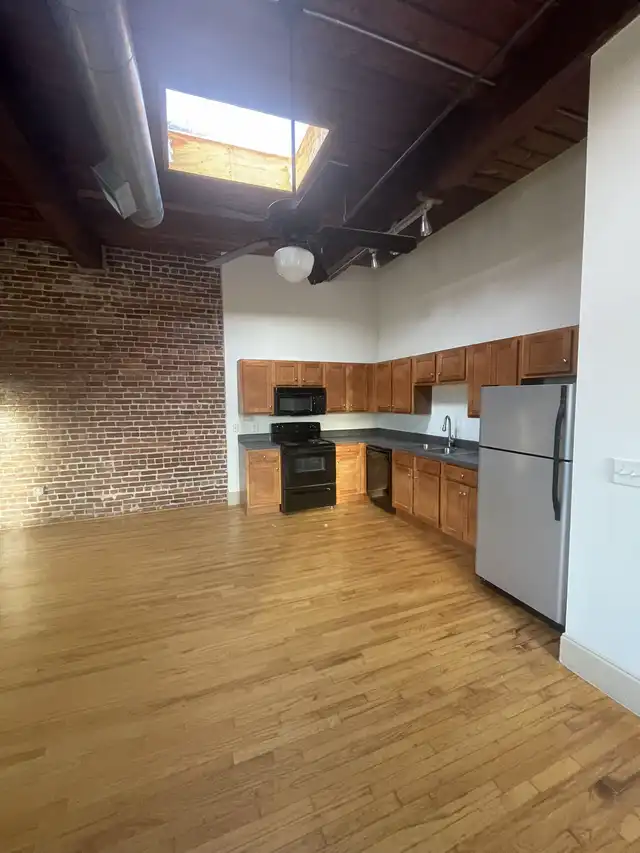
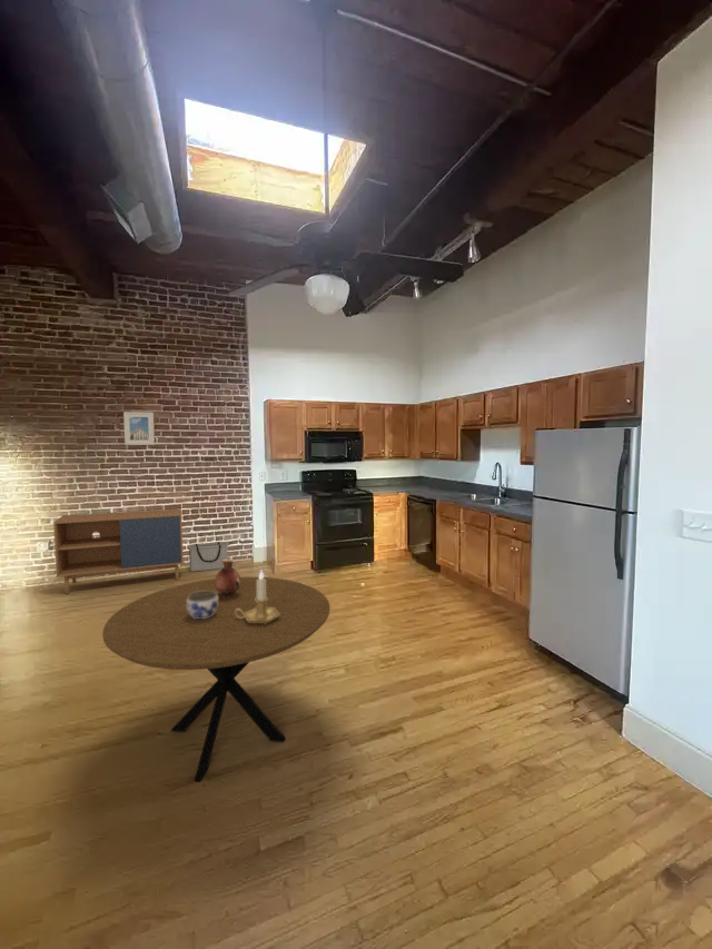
+ candlestick (257, 593)
+ storage cabinet (123, 548)
+ dining table (226, 673)
+ storage bin (208, 556)
+ jar (202, 604)
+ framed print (139, 428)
+ vase (227, 577)
